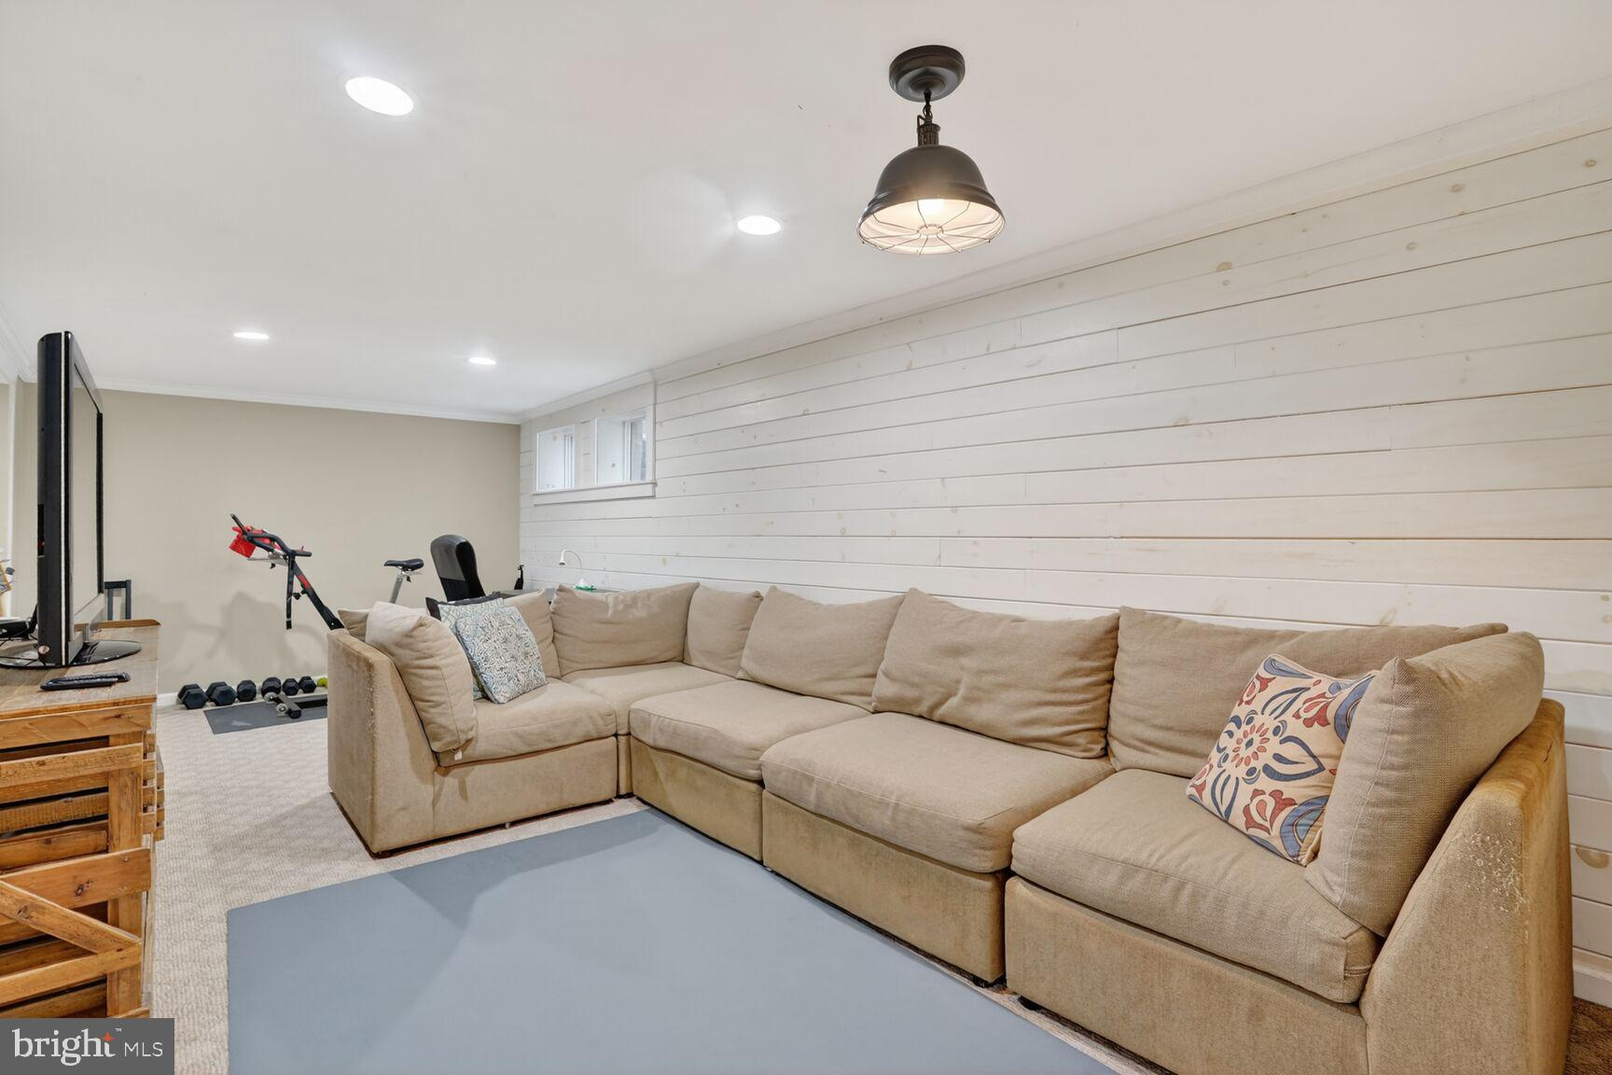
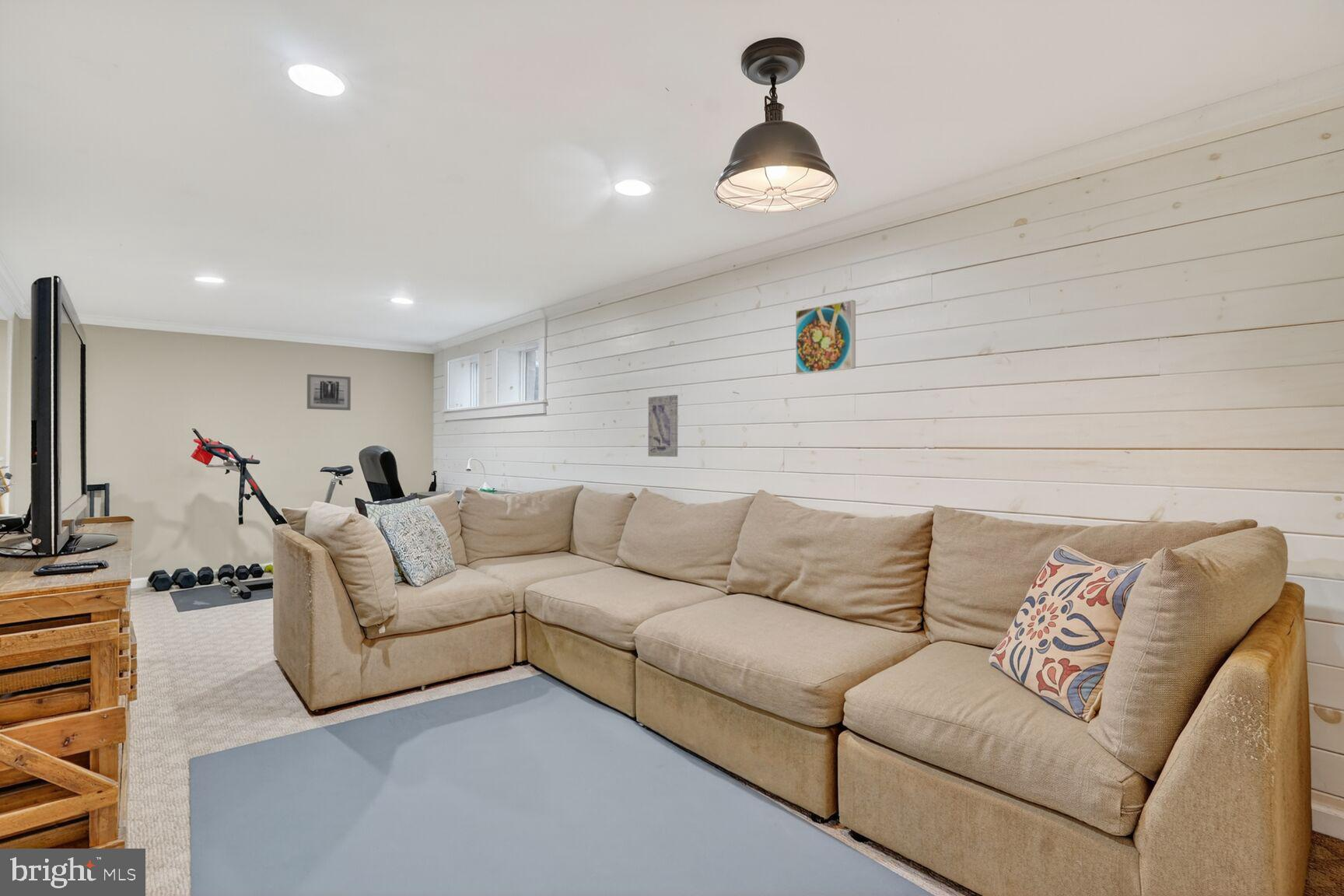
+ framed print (824, 338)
+ wall art (663, 426)
+ wall art (329, 392)
